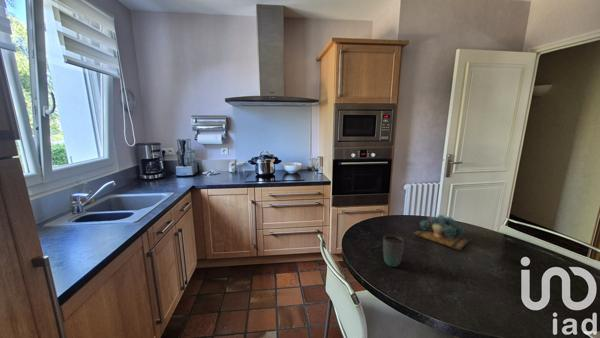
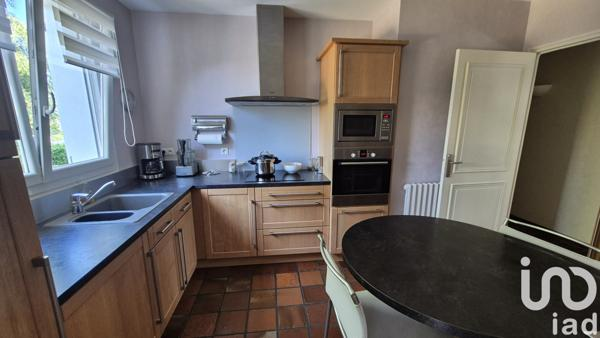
- mug (390, 249)
- succulent plant (441, 226)
